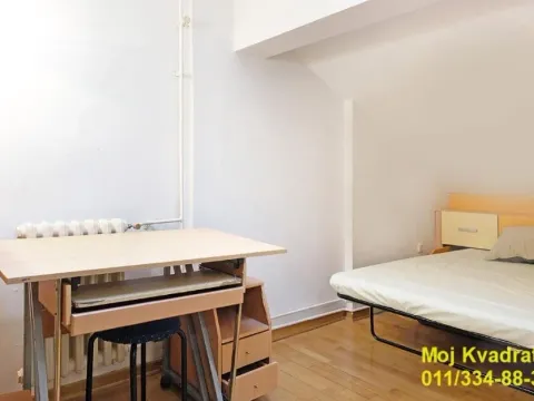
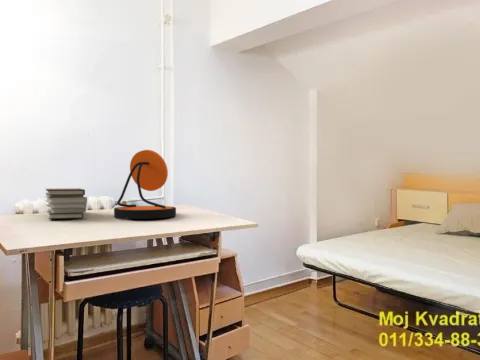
+ book stack (65, 202)
+ desk lamp (145, 182)
